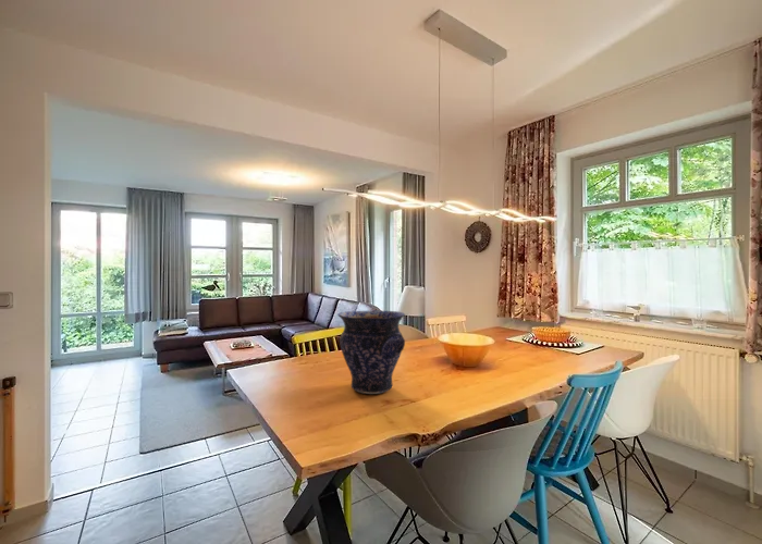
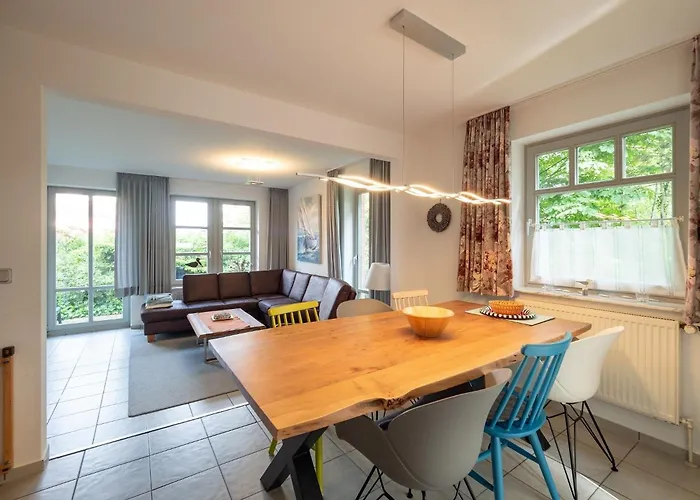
- vase (371, 350)
